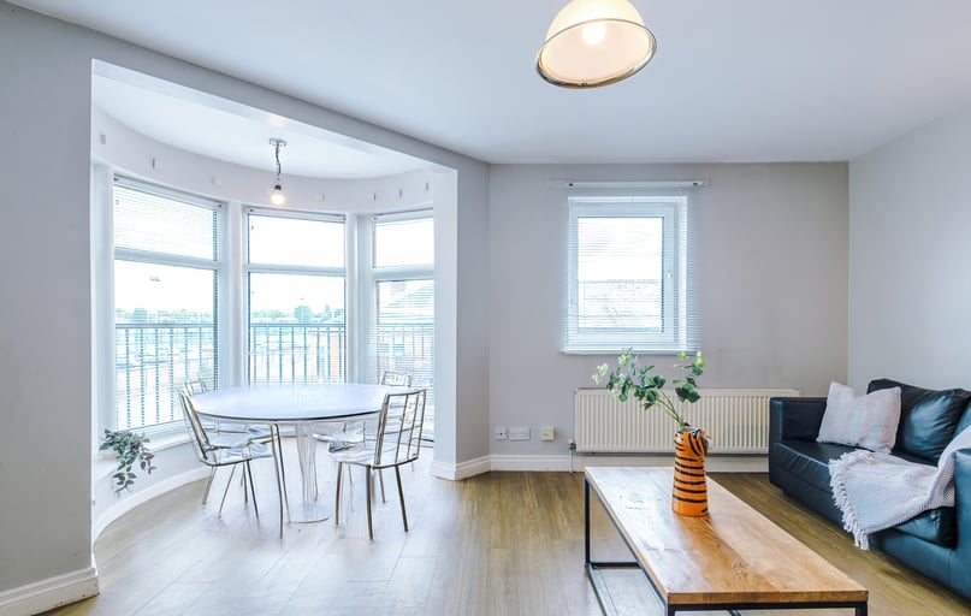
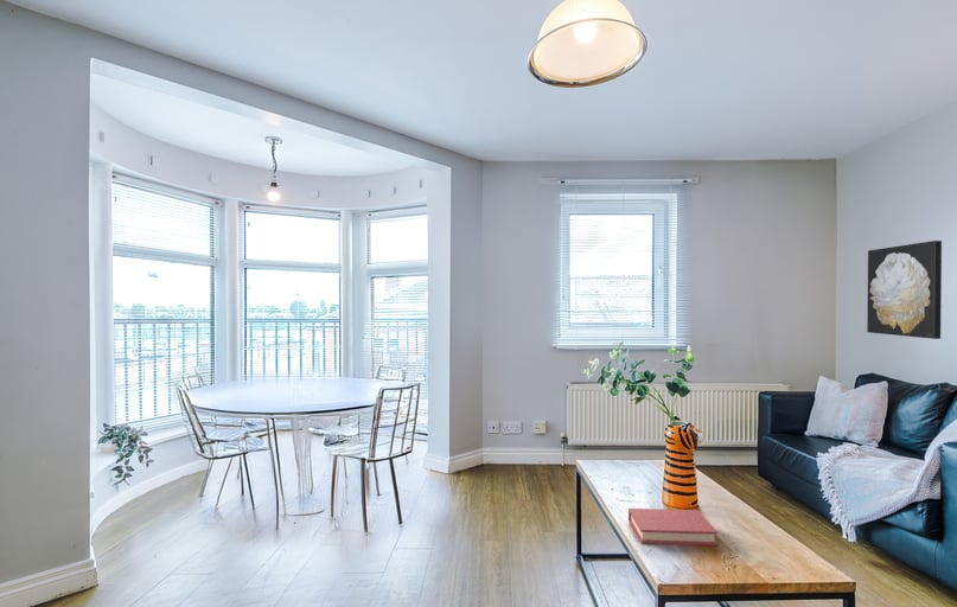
+ wall art (901, 290)
+ book (670, 525)
